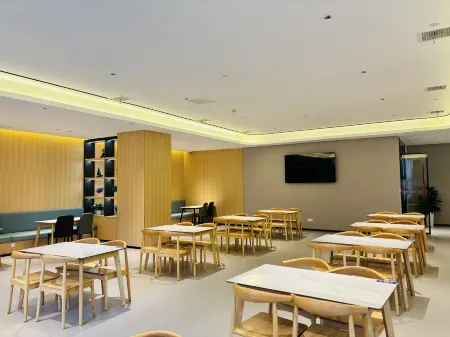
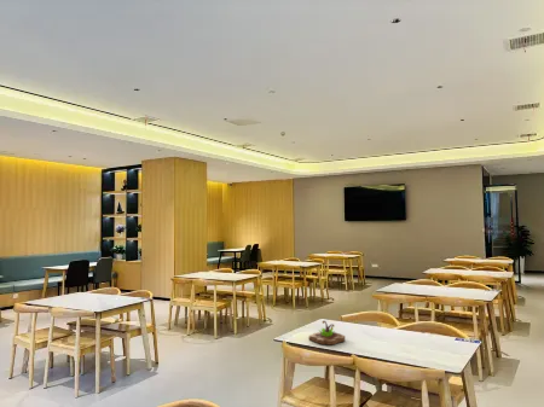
+ succulent planter (326, 330)
